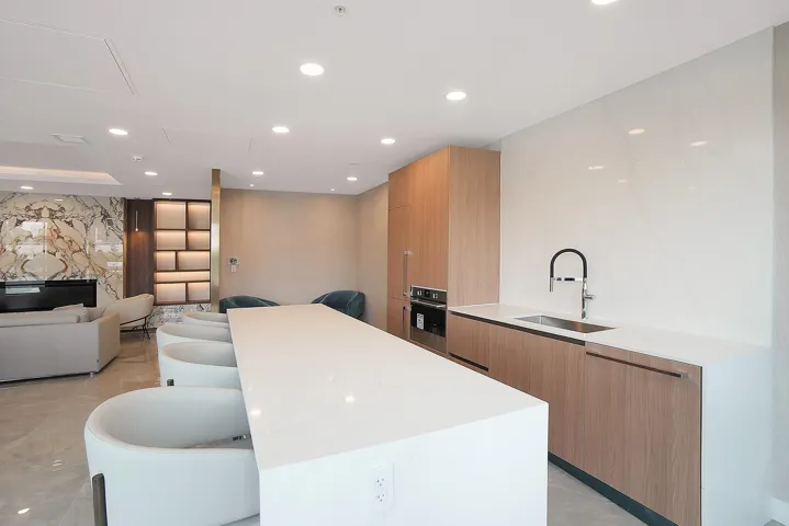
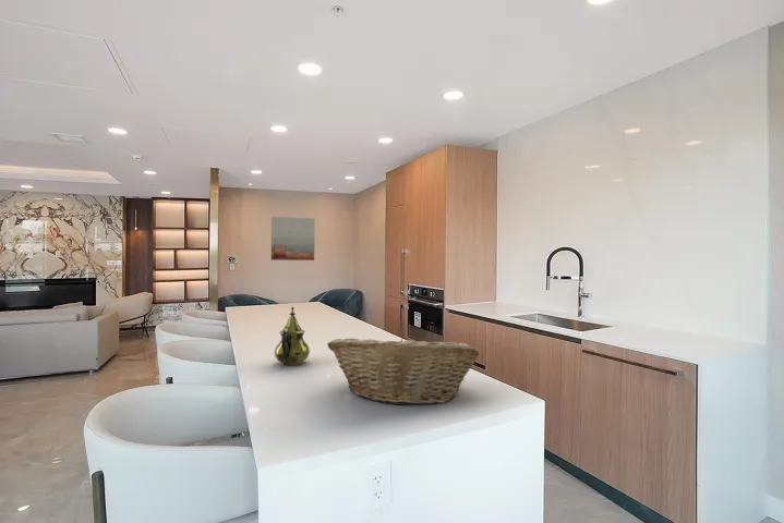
+ teapot (291, 335)
+ wall art (292, 239)
+ fruit basket (401, 361)
